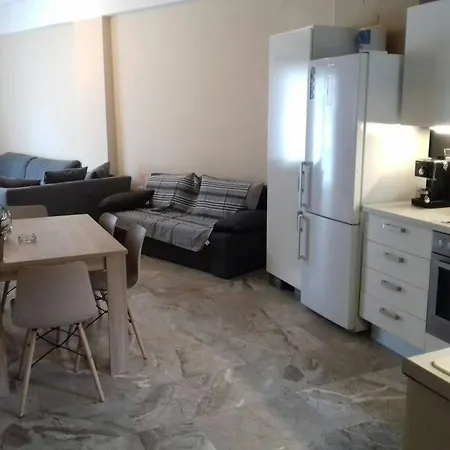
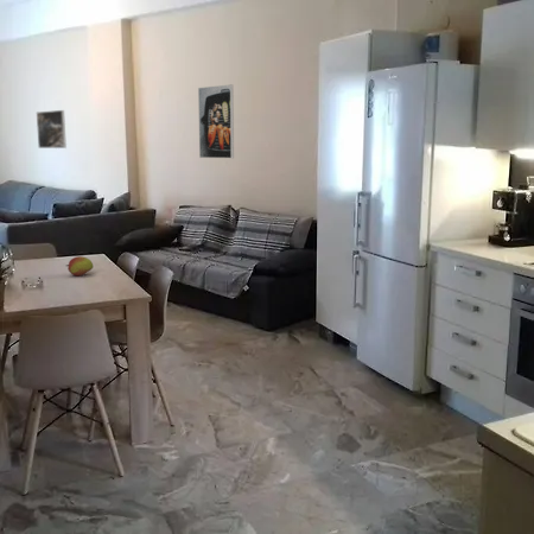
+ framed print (215, 122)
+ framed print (50, 129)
+ fruit (80, 266)
